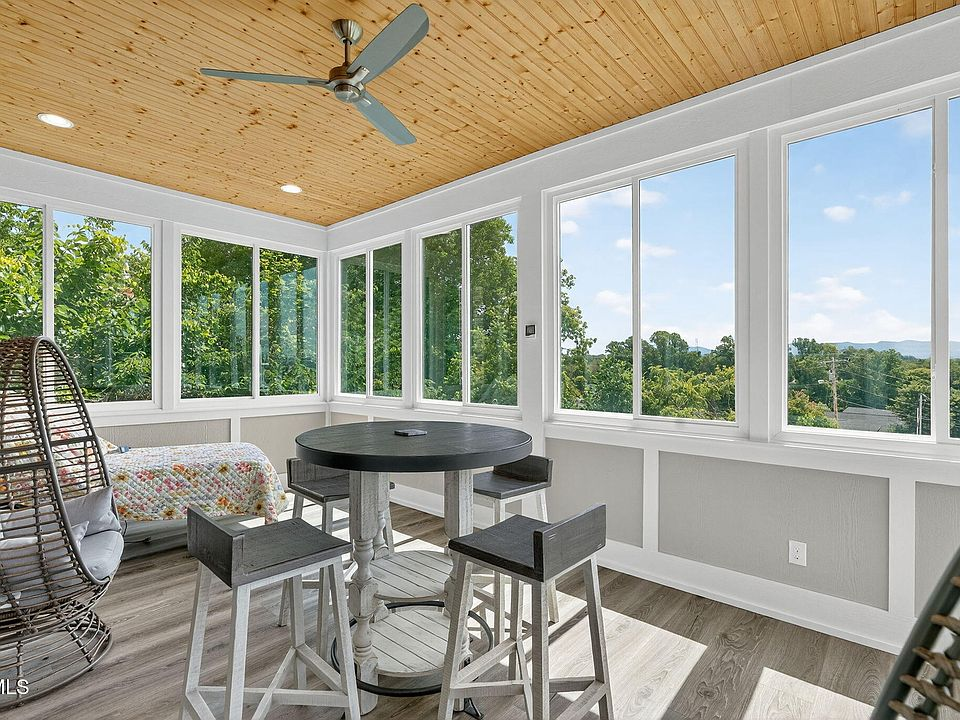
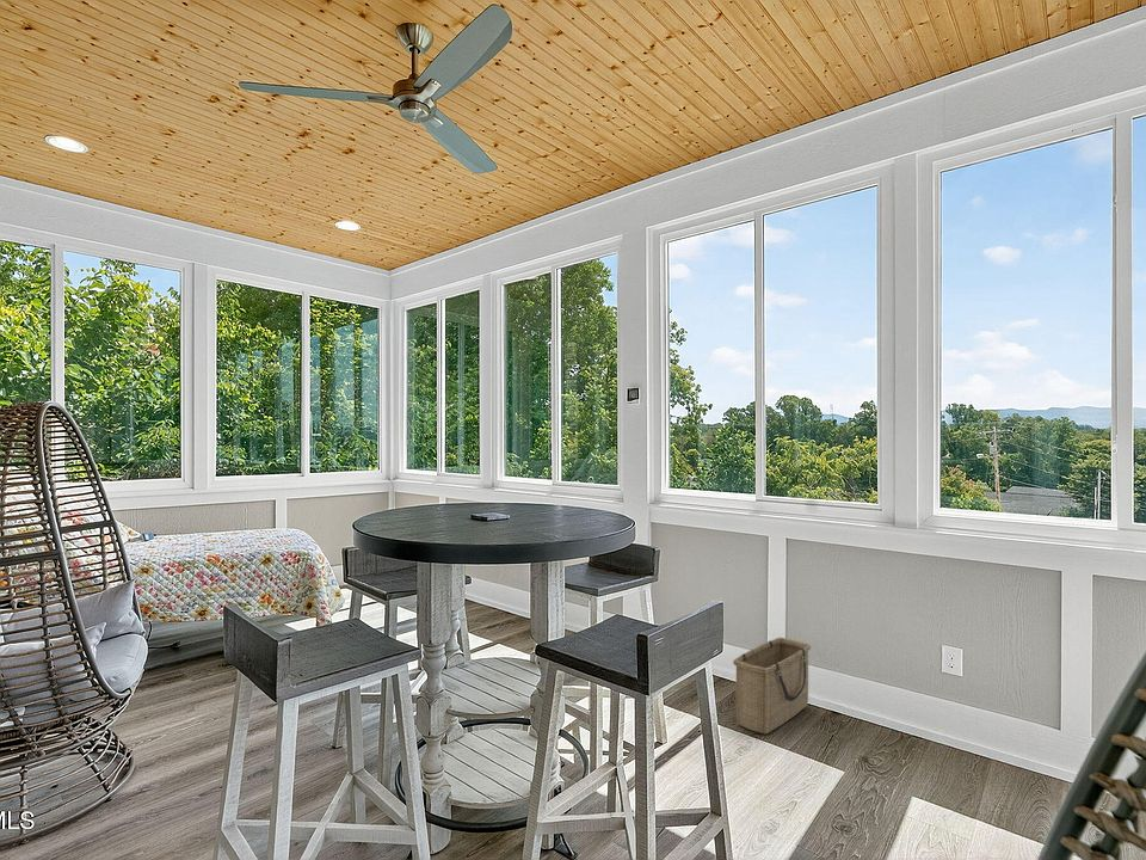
+ basket (772, 683)
